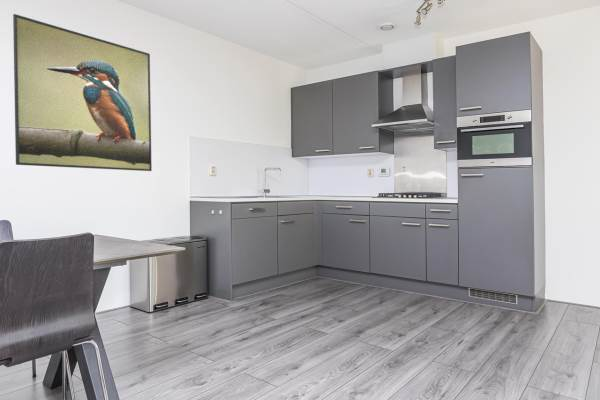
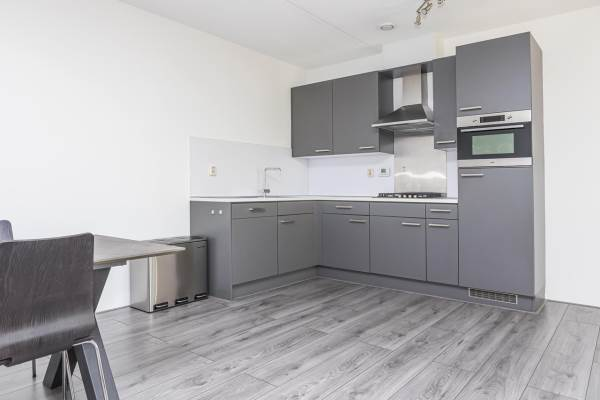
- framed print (90, 102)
